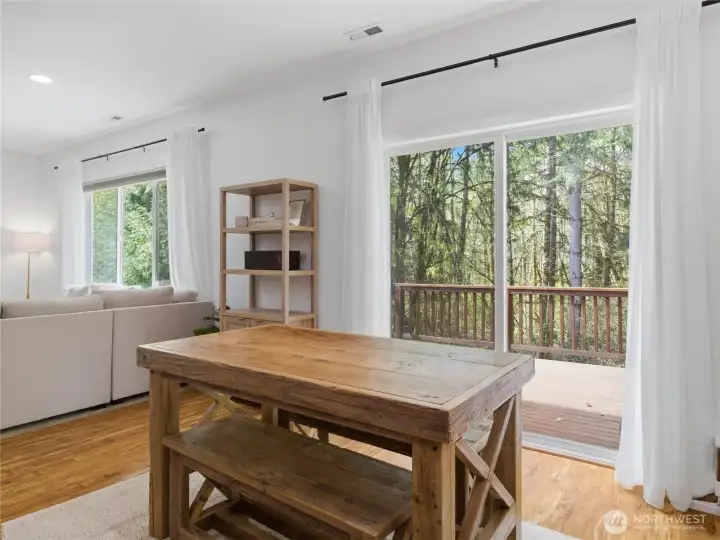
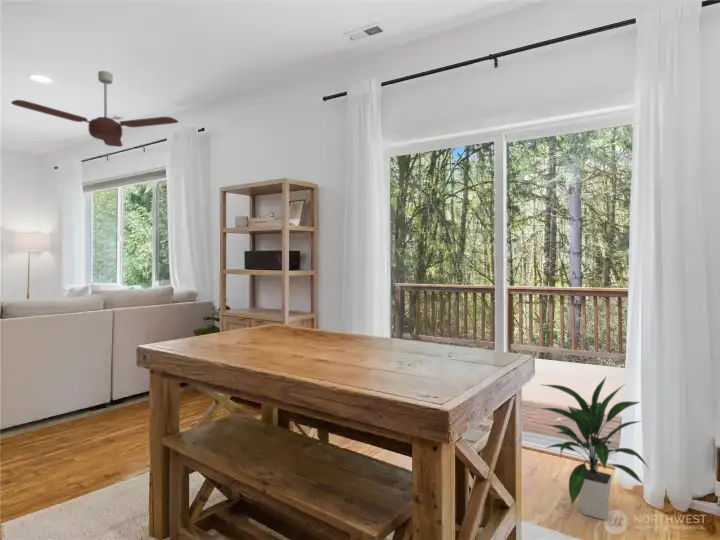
+ indoor plant (589, 444)
+ ceiling fan (104, 108)
